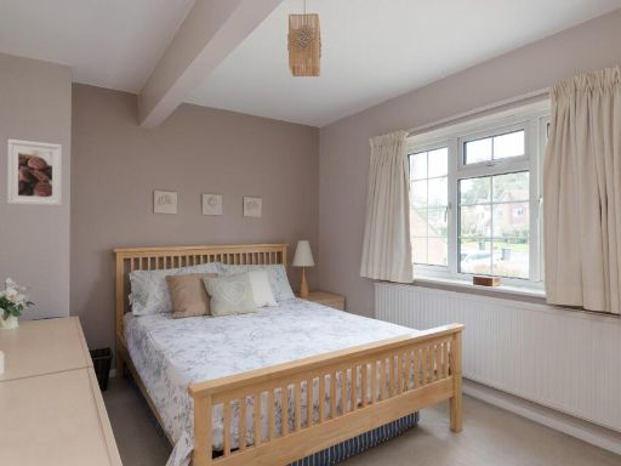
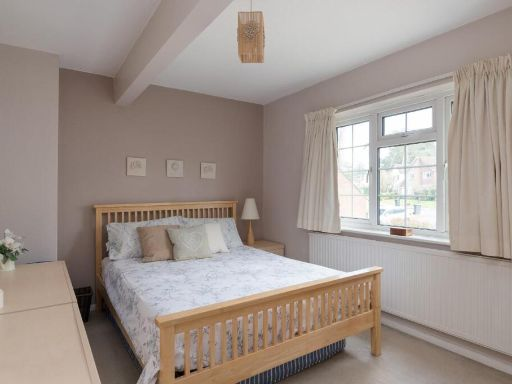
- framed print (35, 172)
